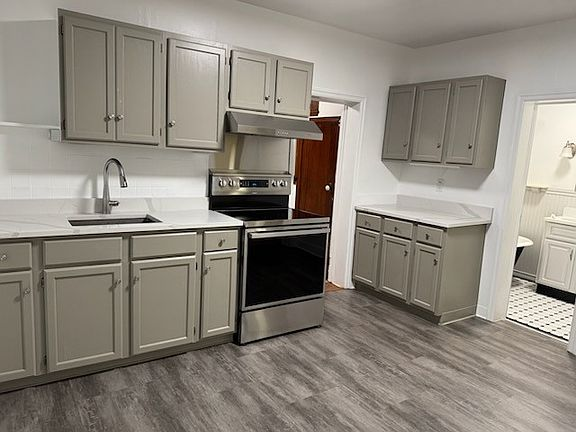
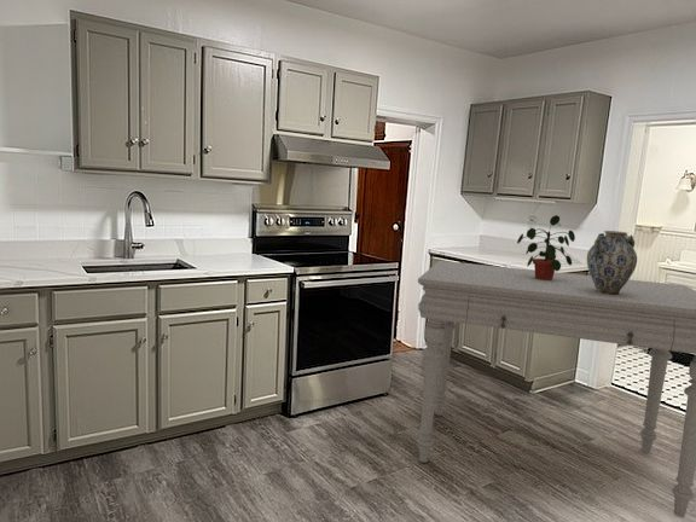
+ potted plant (546, 246)
+ dining table (555, 335)
+ ceramic jug (610, 261)
